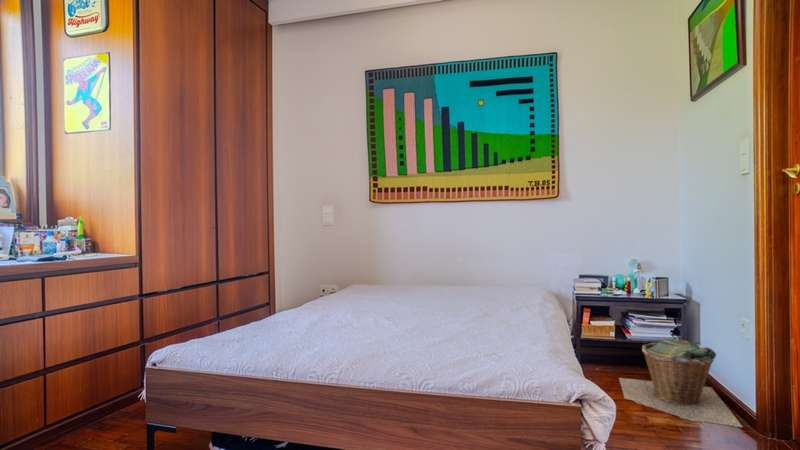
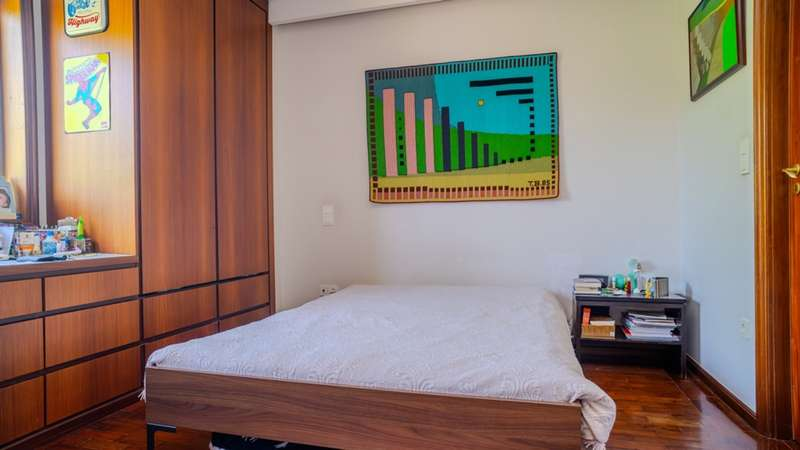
- laundry basket (672, 372)
